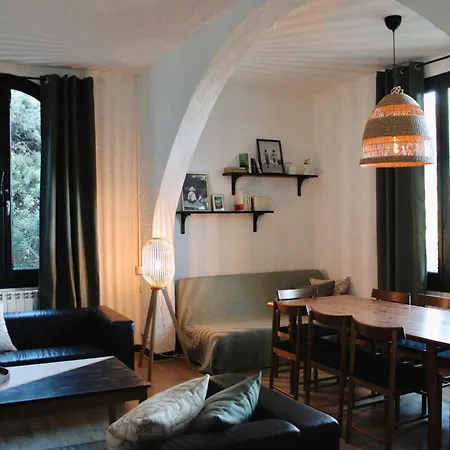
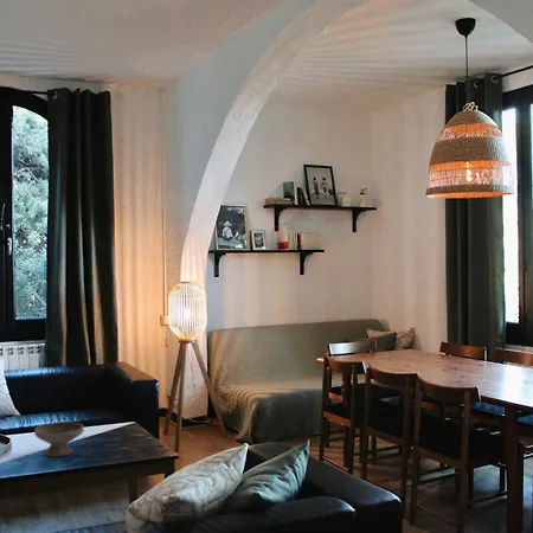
+ bowl (59, 439)
